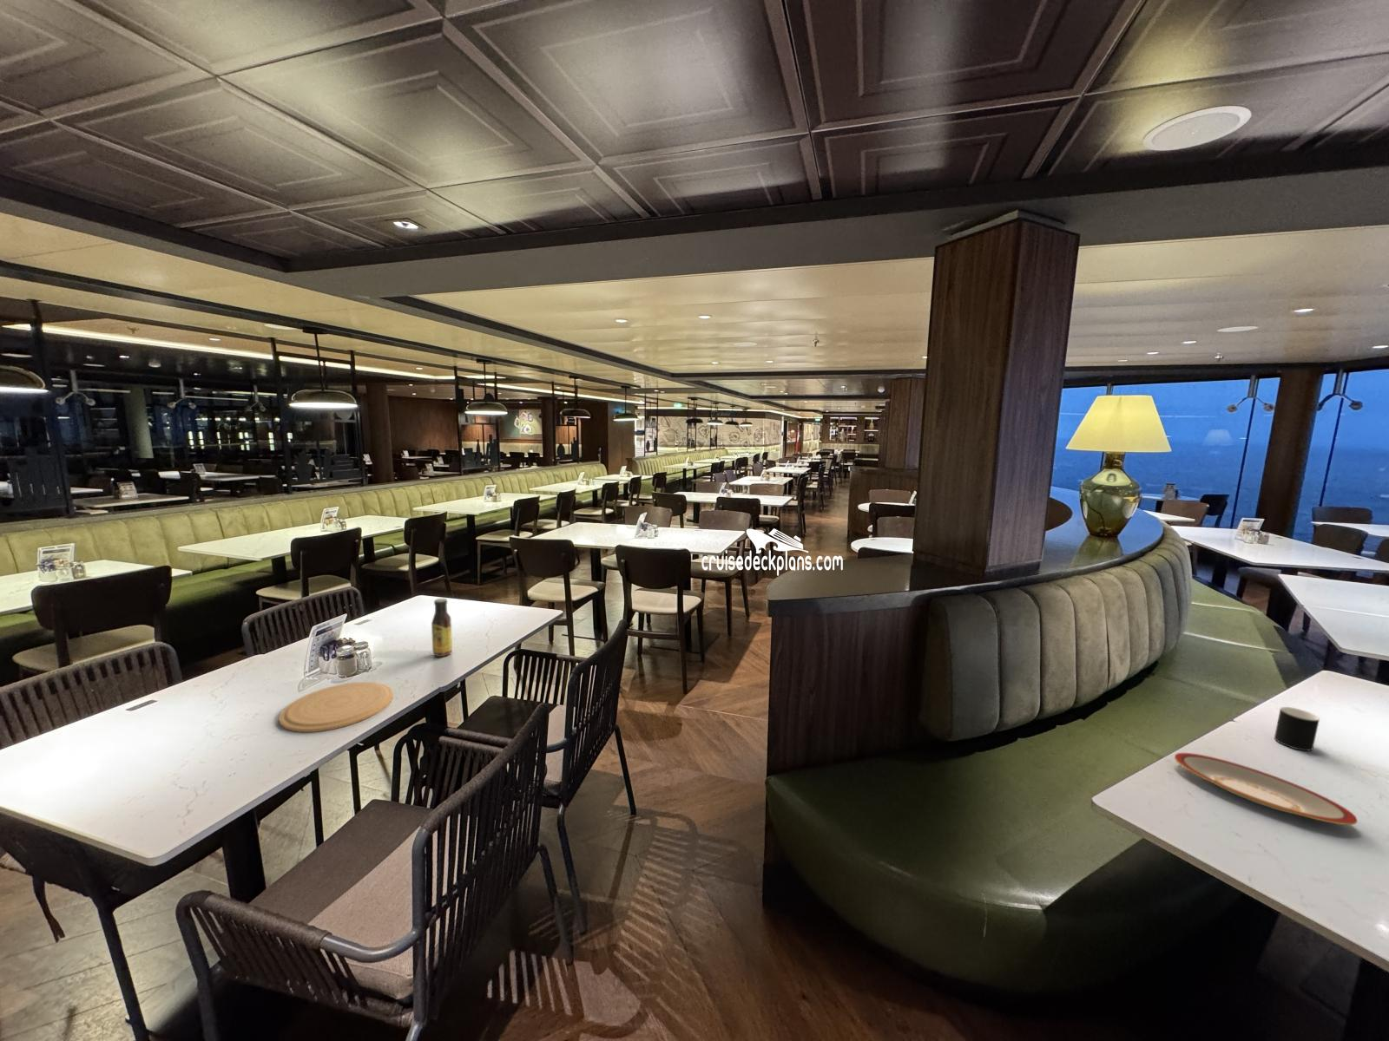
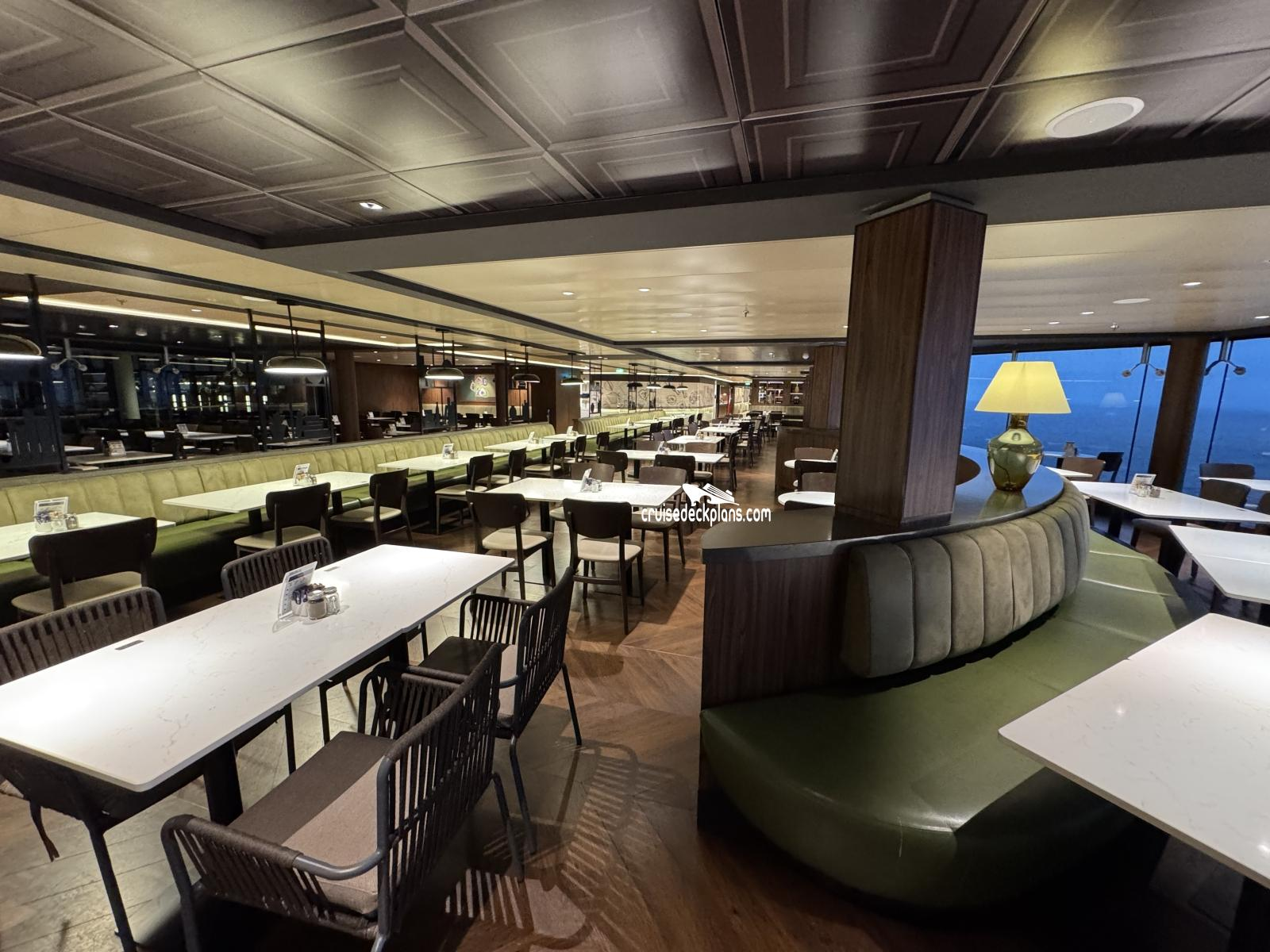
- plate (339, 703)
- cup (1298, 727)
- sauce bottle (441, 627)
- plate (1257, 789)
